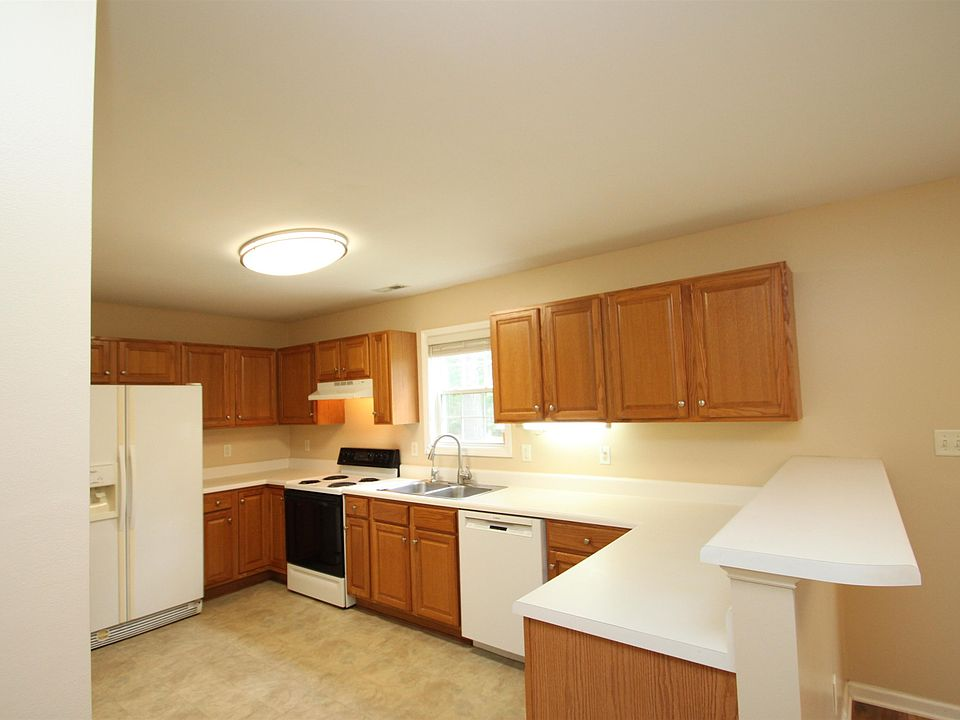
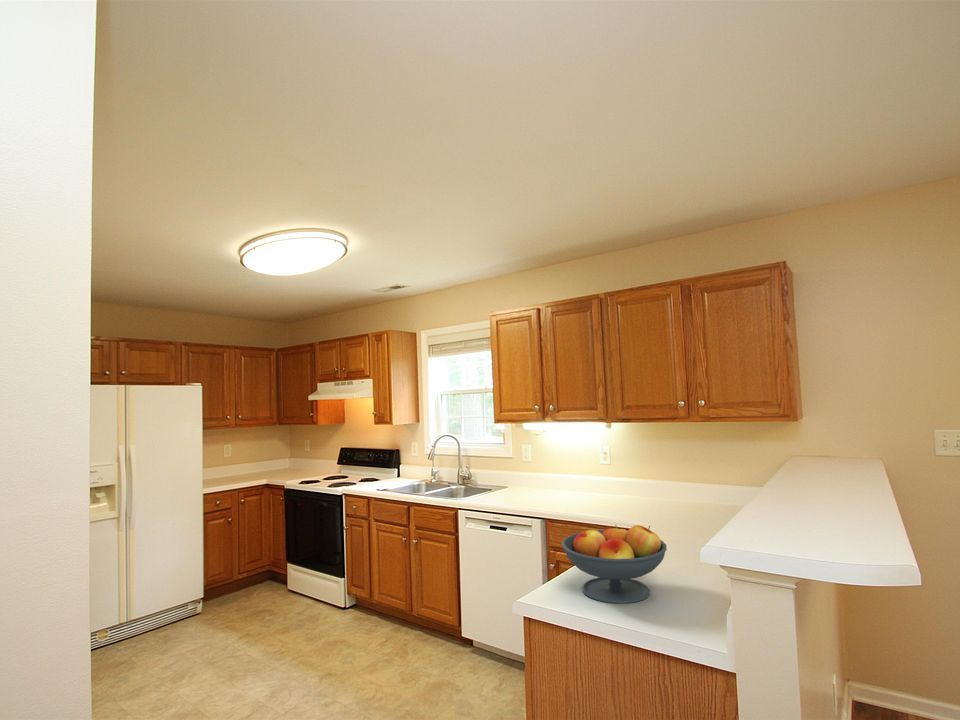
+ fruit bowl (613, 558)
